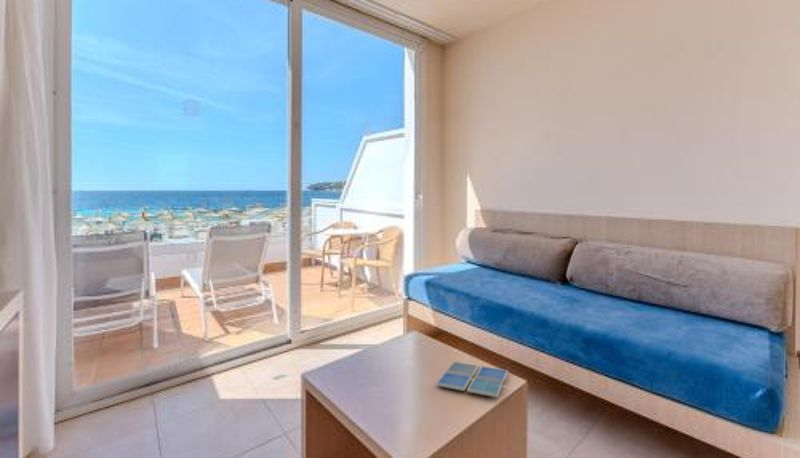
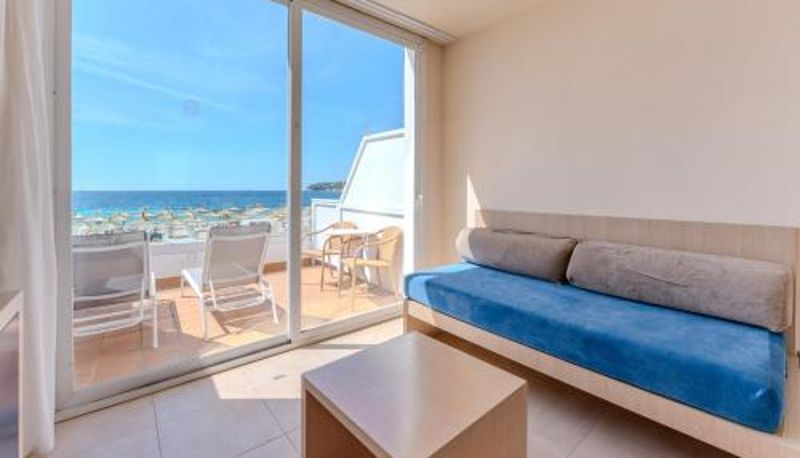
- drink coaster (474, 377)
